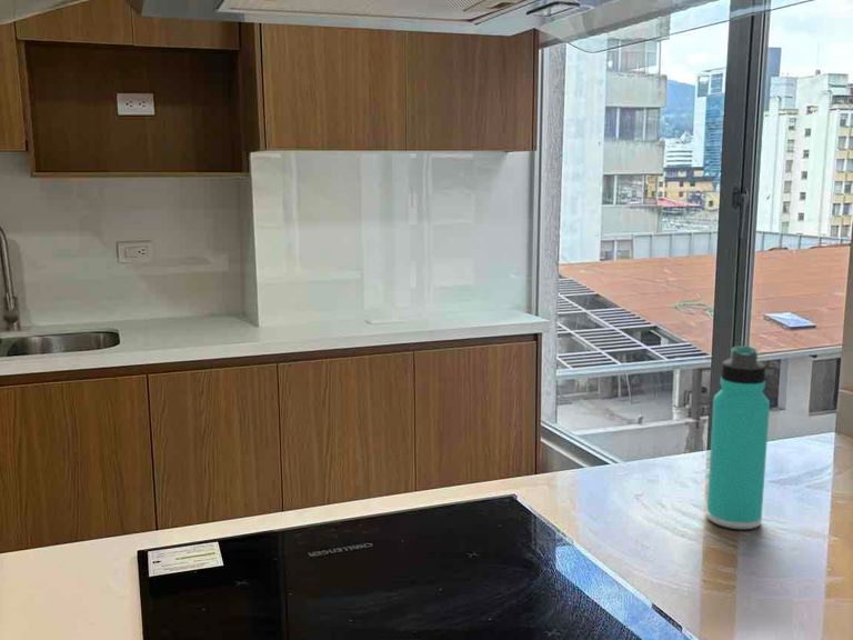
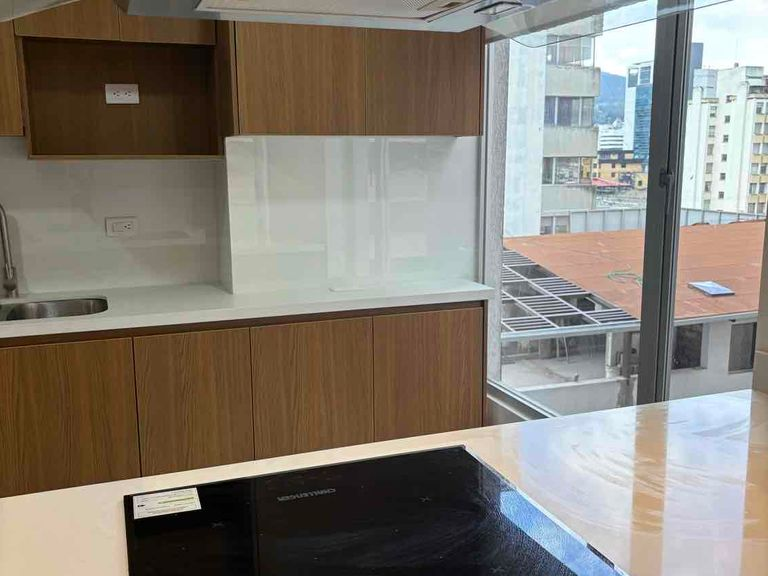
- thermos bottle (739, 436)
